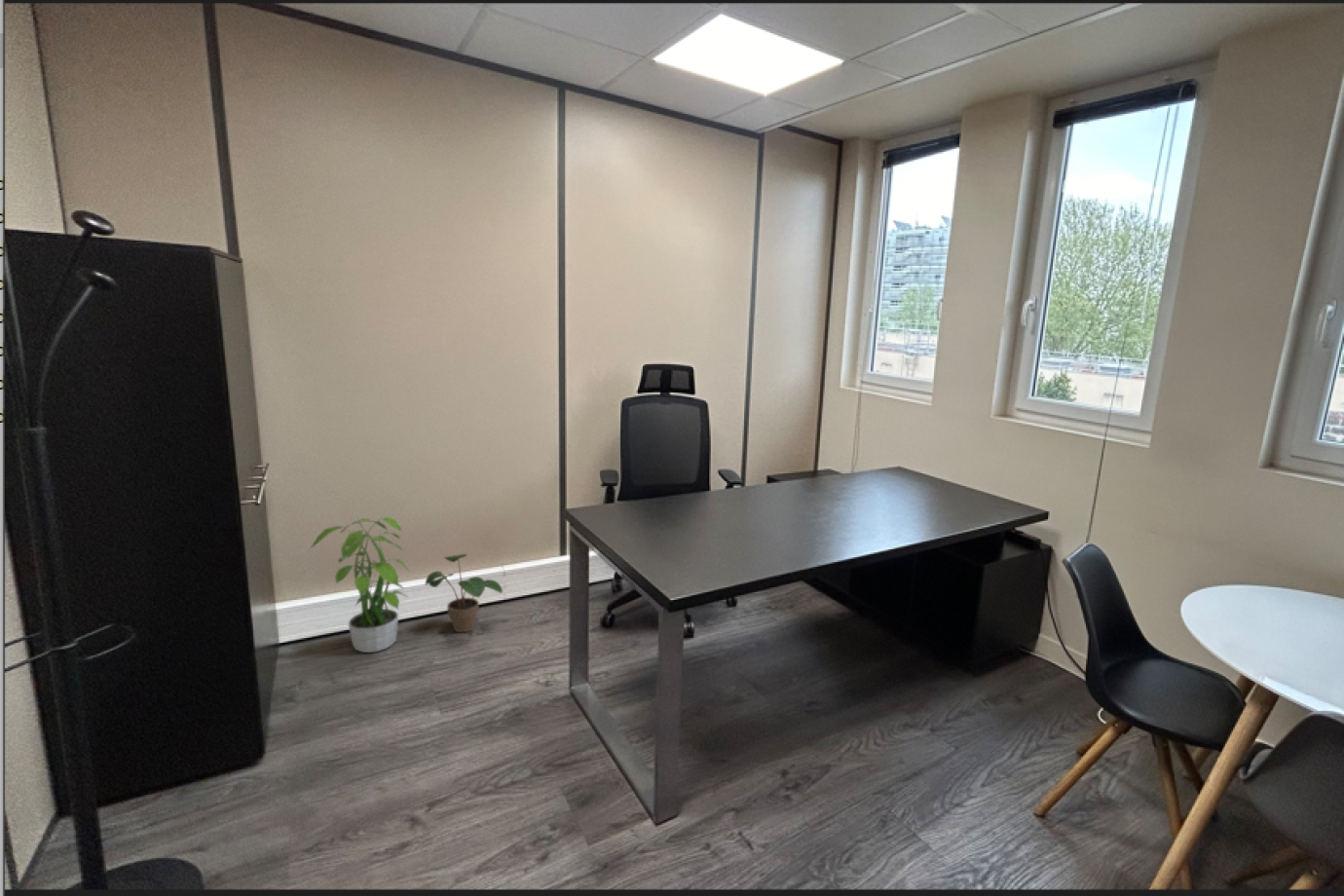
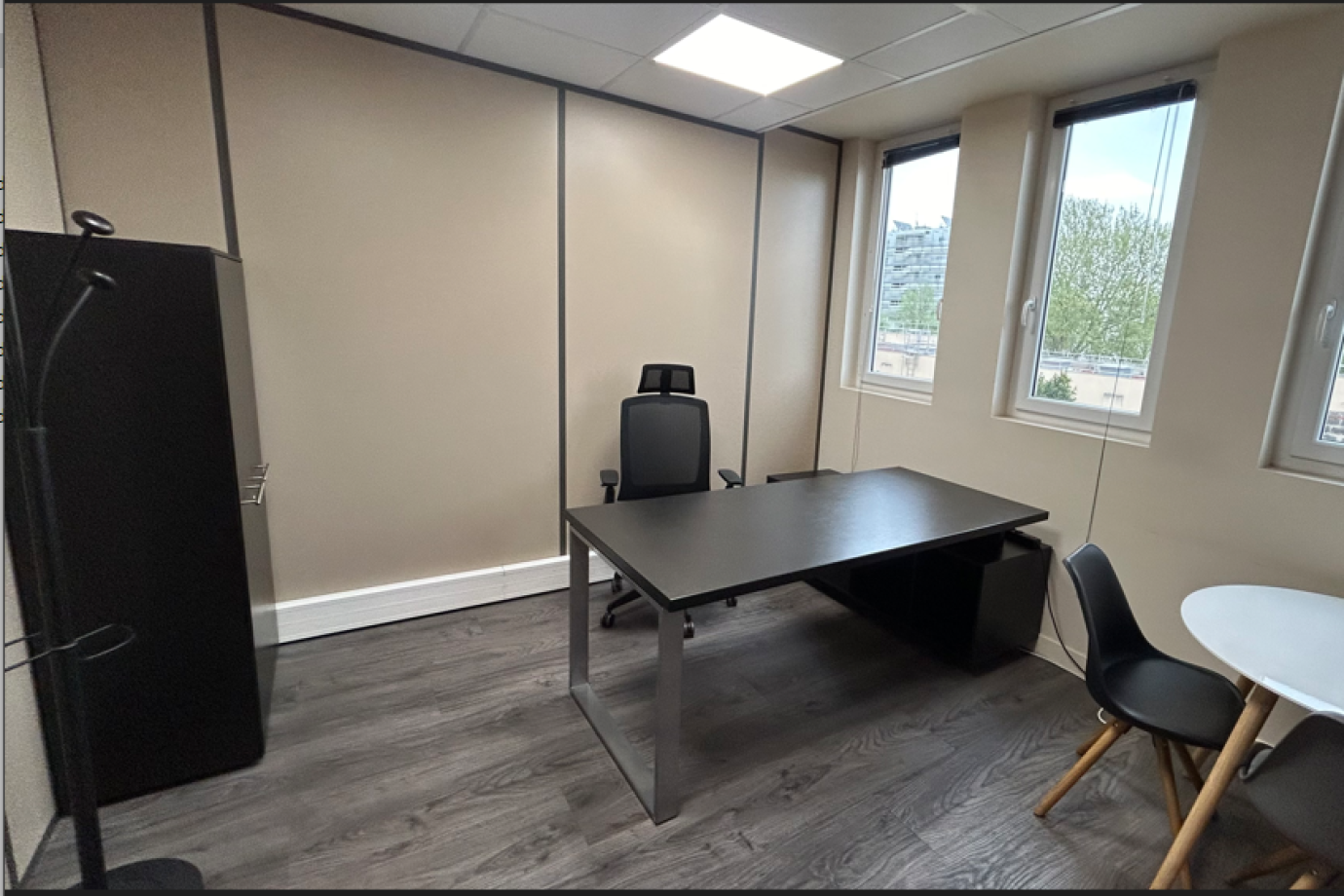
- potted plant (463, 595)
- potted plant (361, 584)
